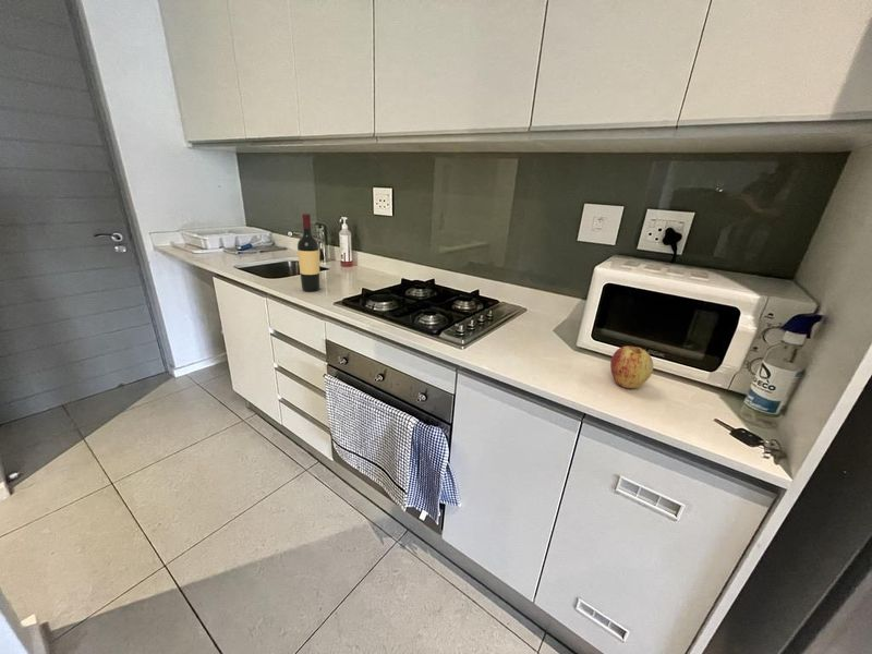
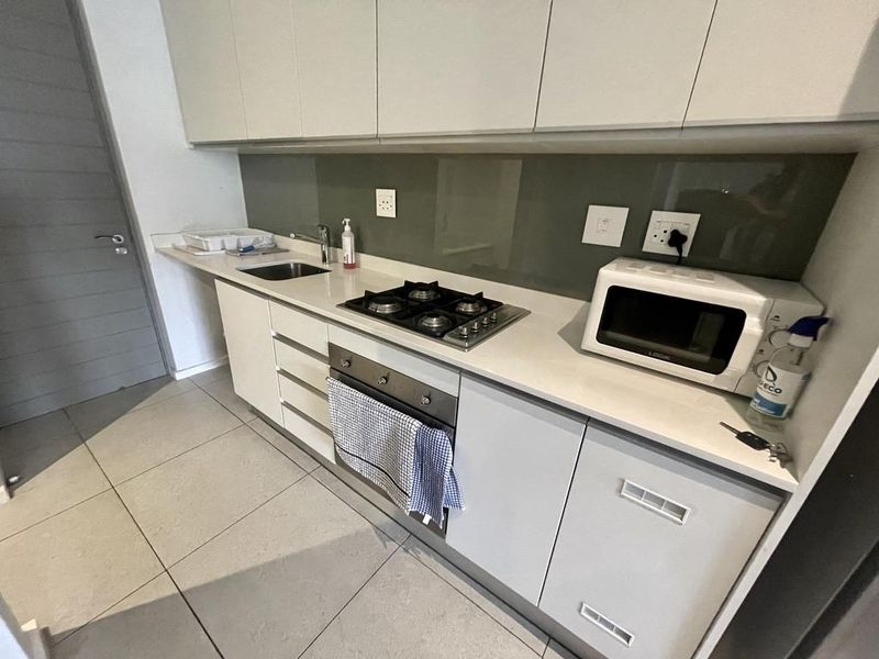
- wine bottle (308, 253)
- apple (631, 366)
